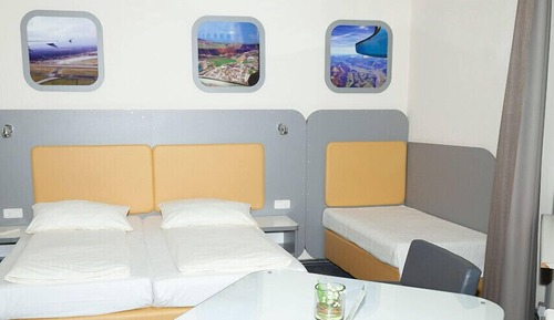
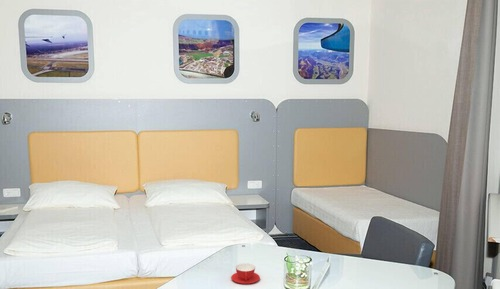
+ teacup (245, 273)
